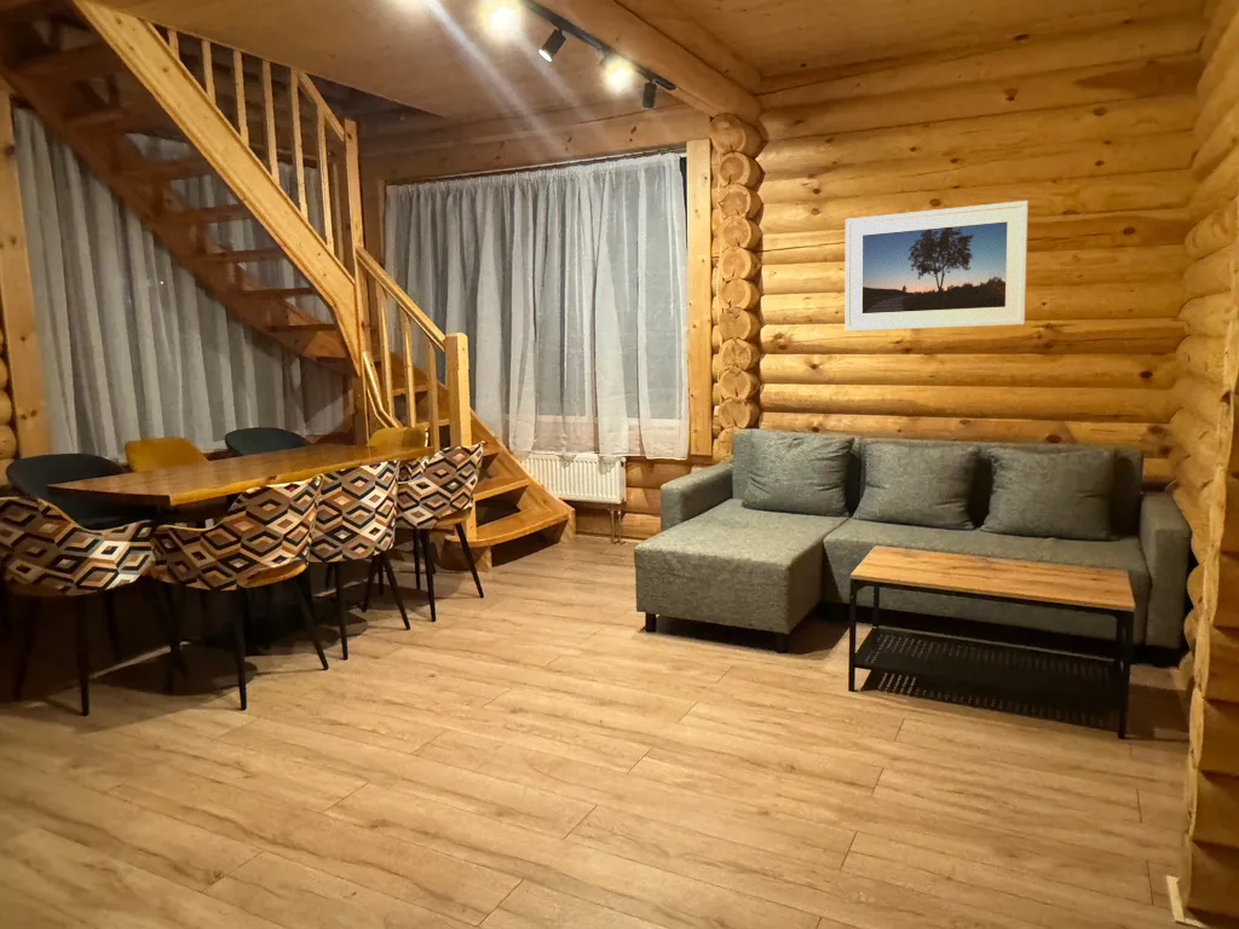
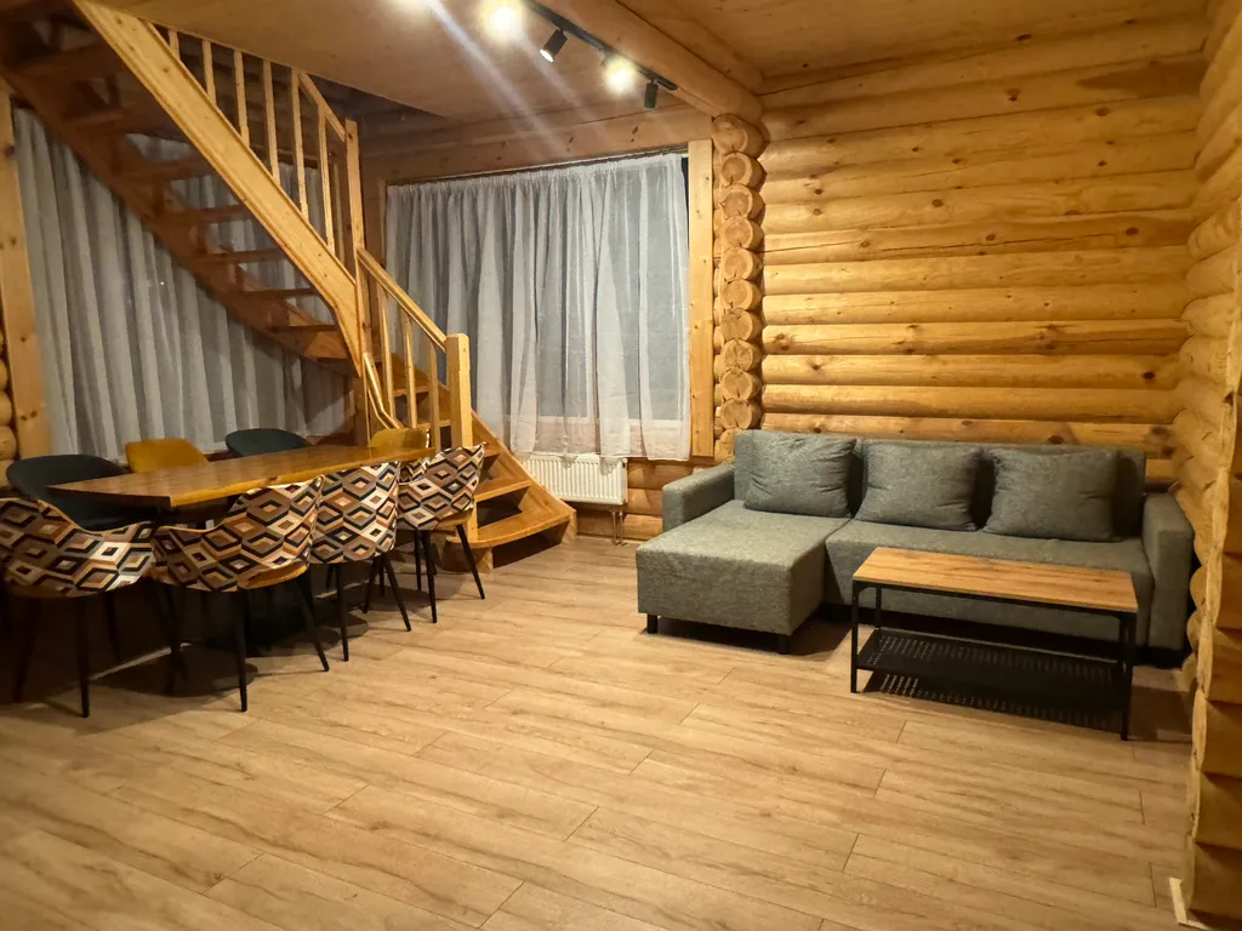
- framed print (932, 270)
